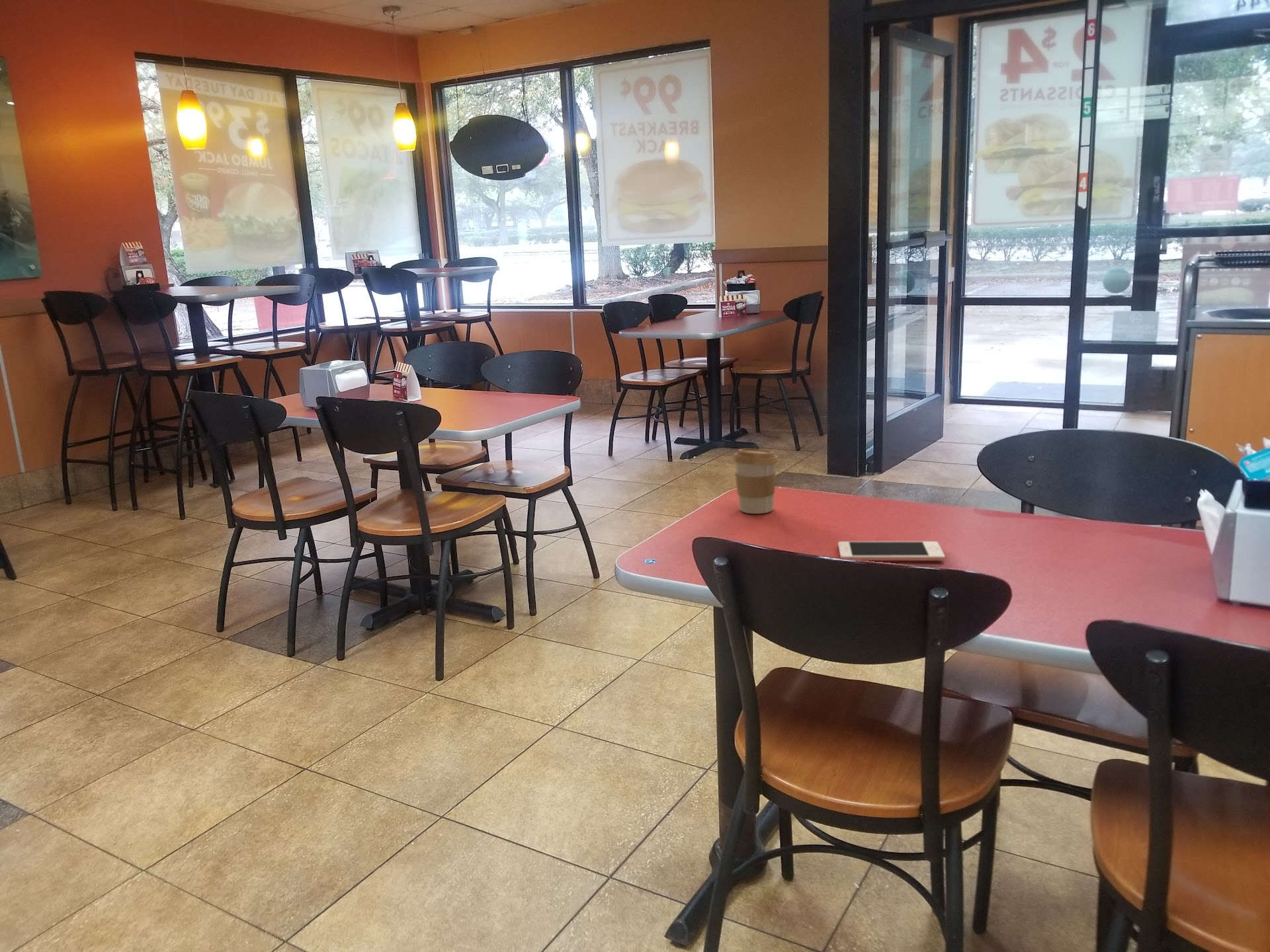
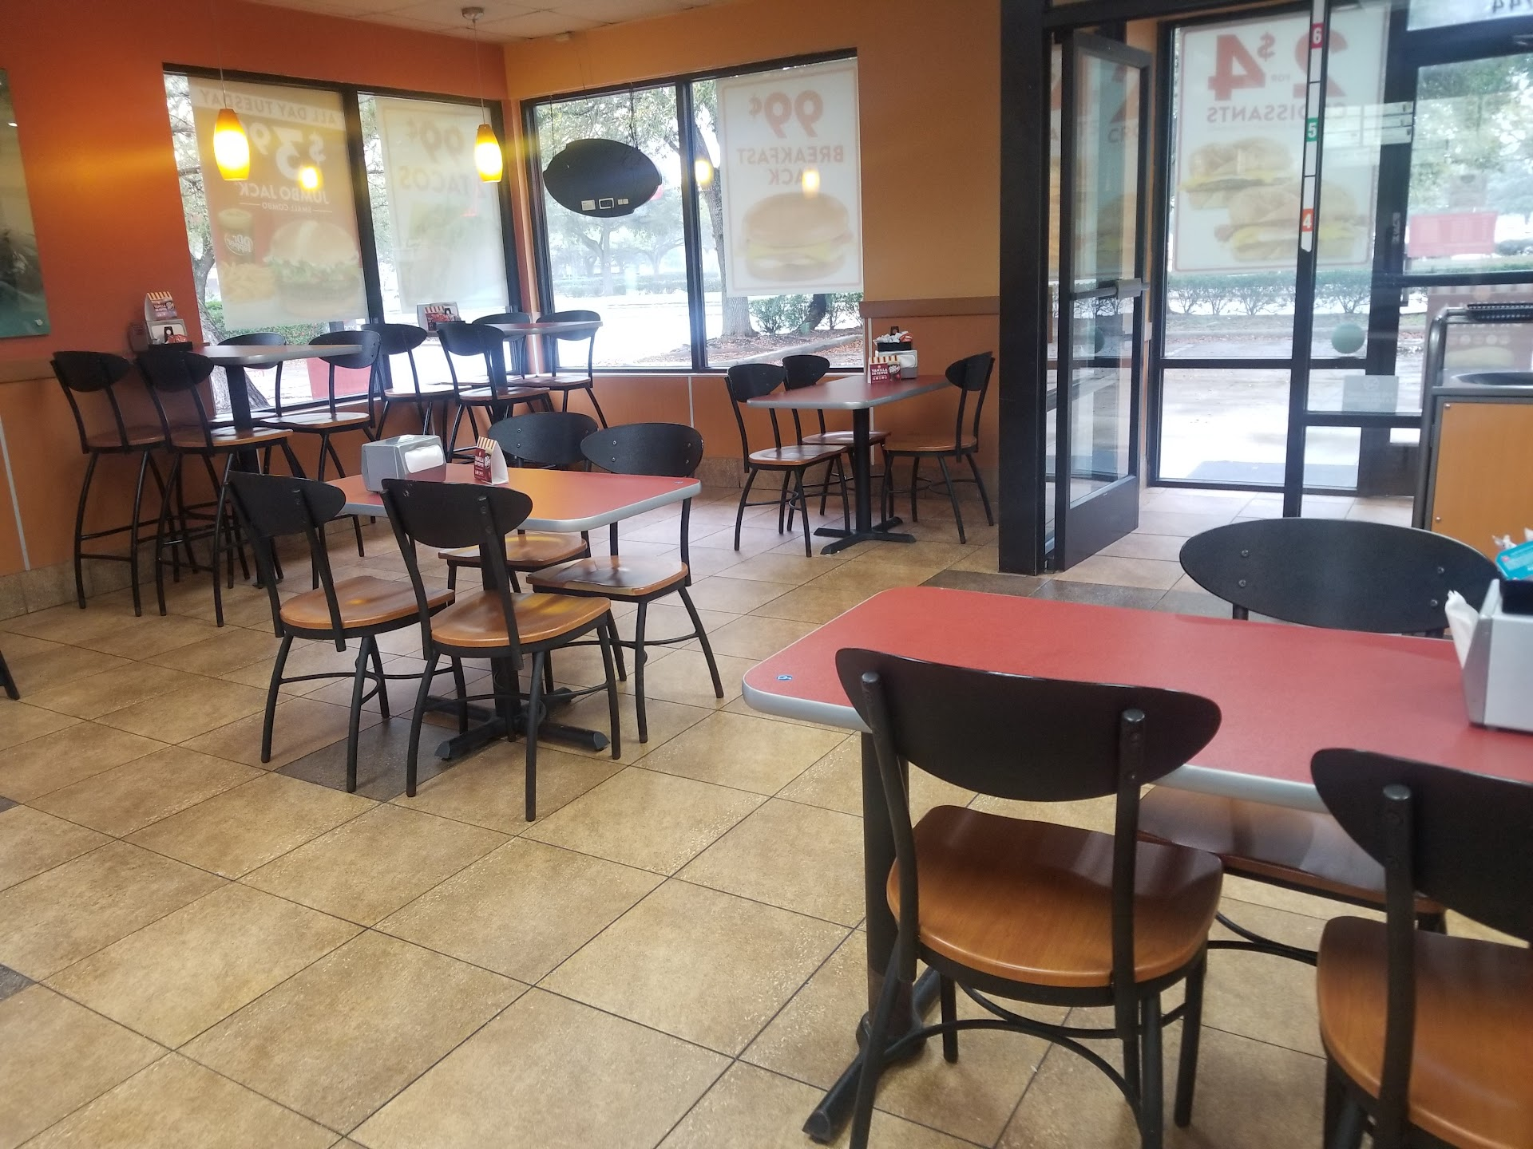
- cell phone (890, 551)
- coffee cup (755, 479)
